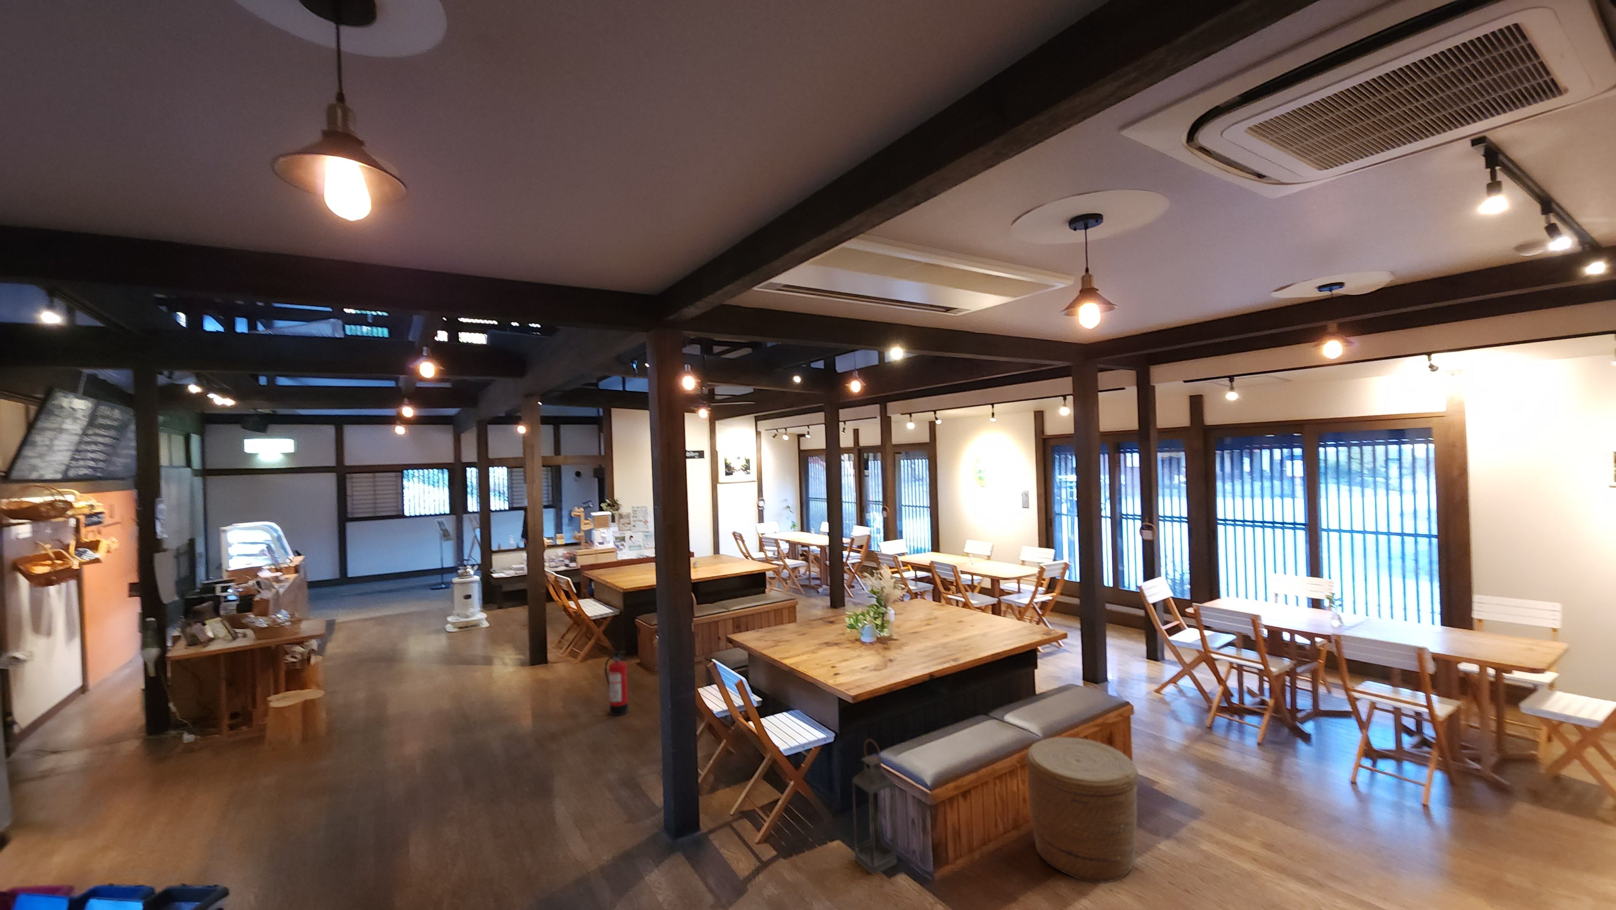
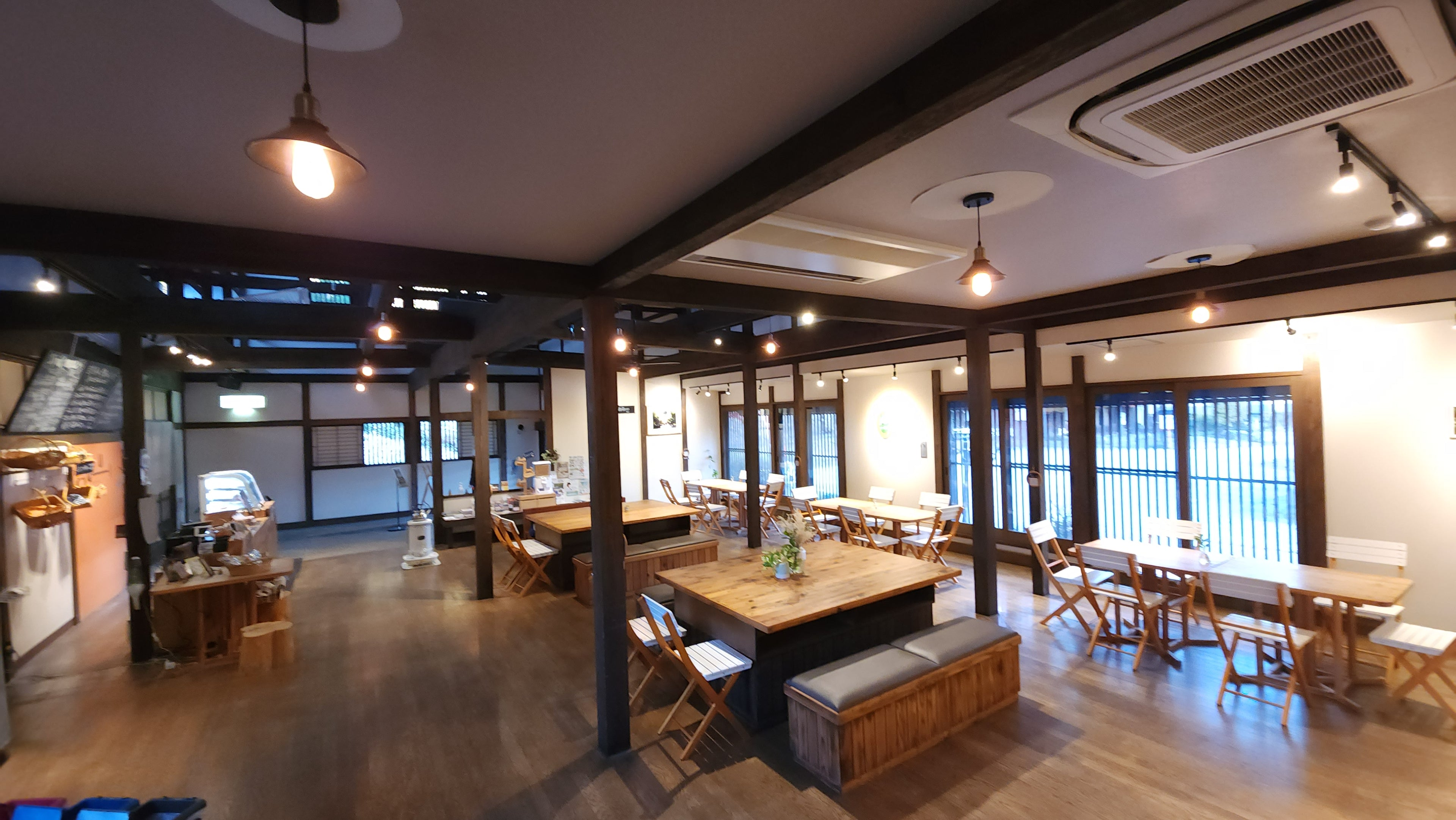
- lantern (875, 800)
- basket (1081, 806)
- fire extinguisher (615, 680)
